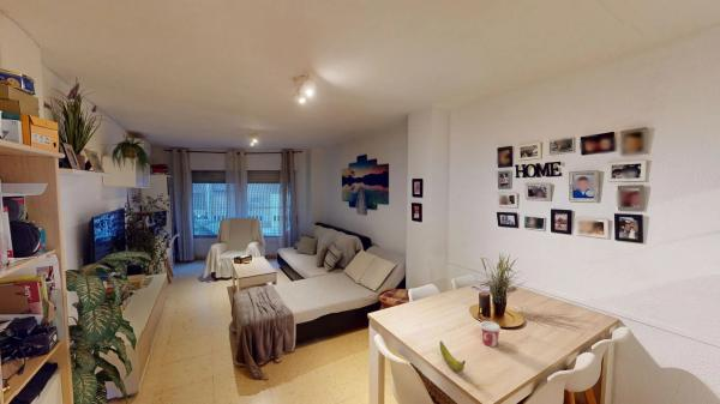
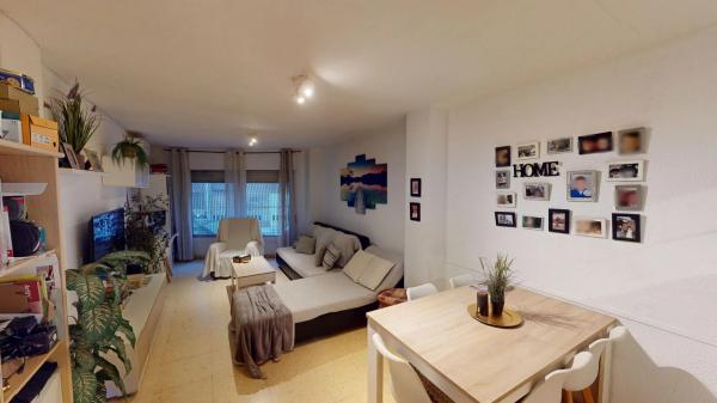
- cup (490, 333)
- banana (451, 357)
